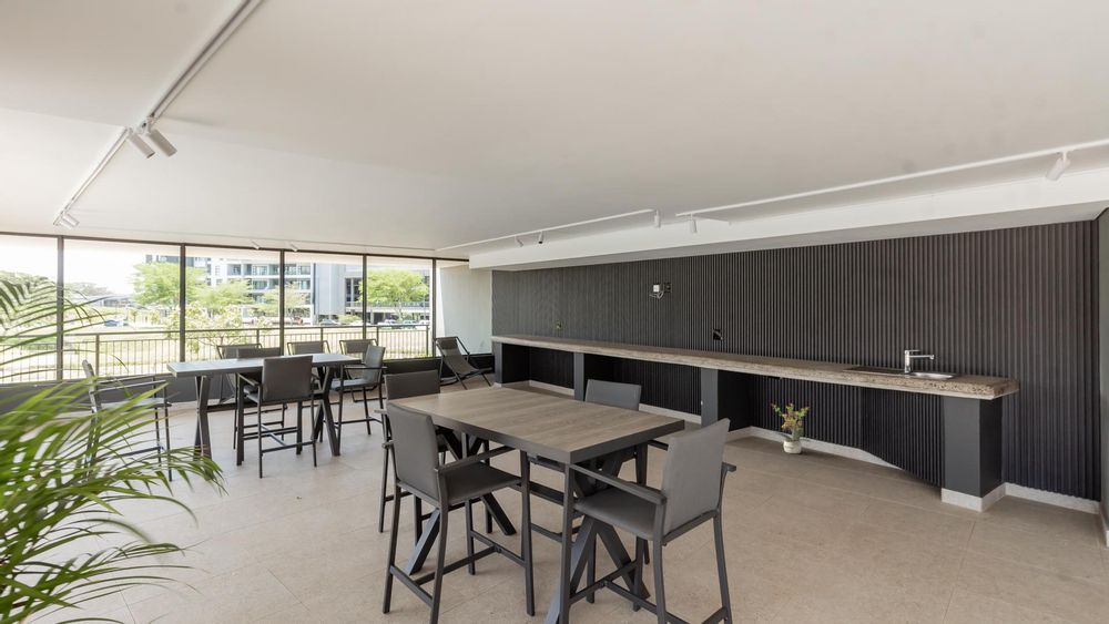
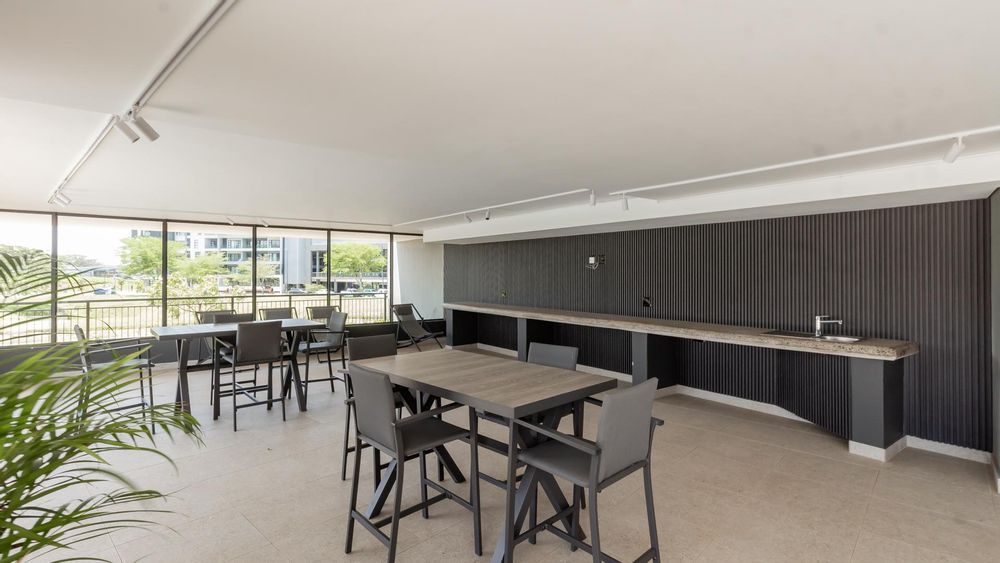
- potted plant (791, 428)
